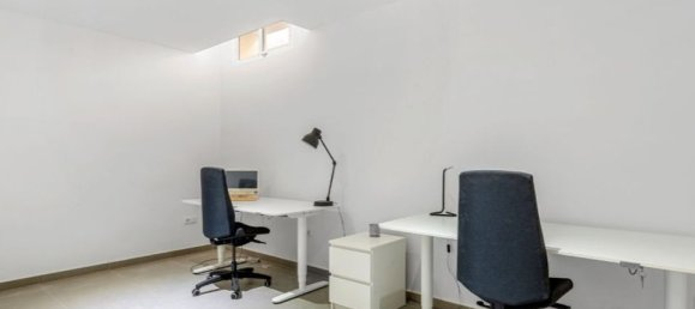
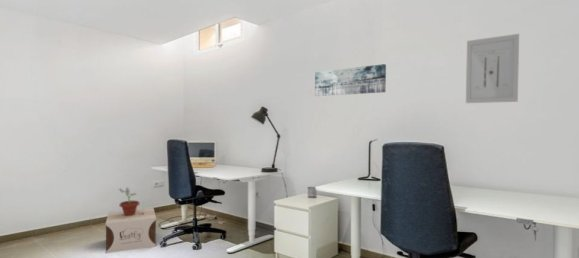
+ potted plant (129, 200)
+ wall art (347, 81)
+ wall art (491, 70)
+ cardboard box (131, 228)
